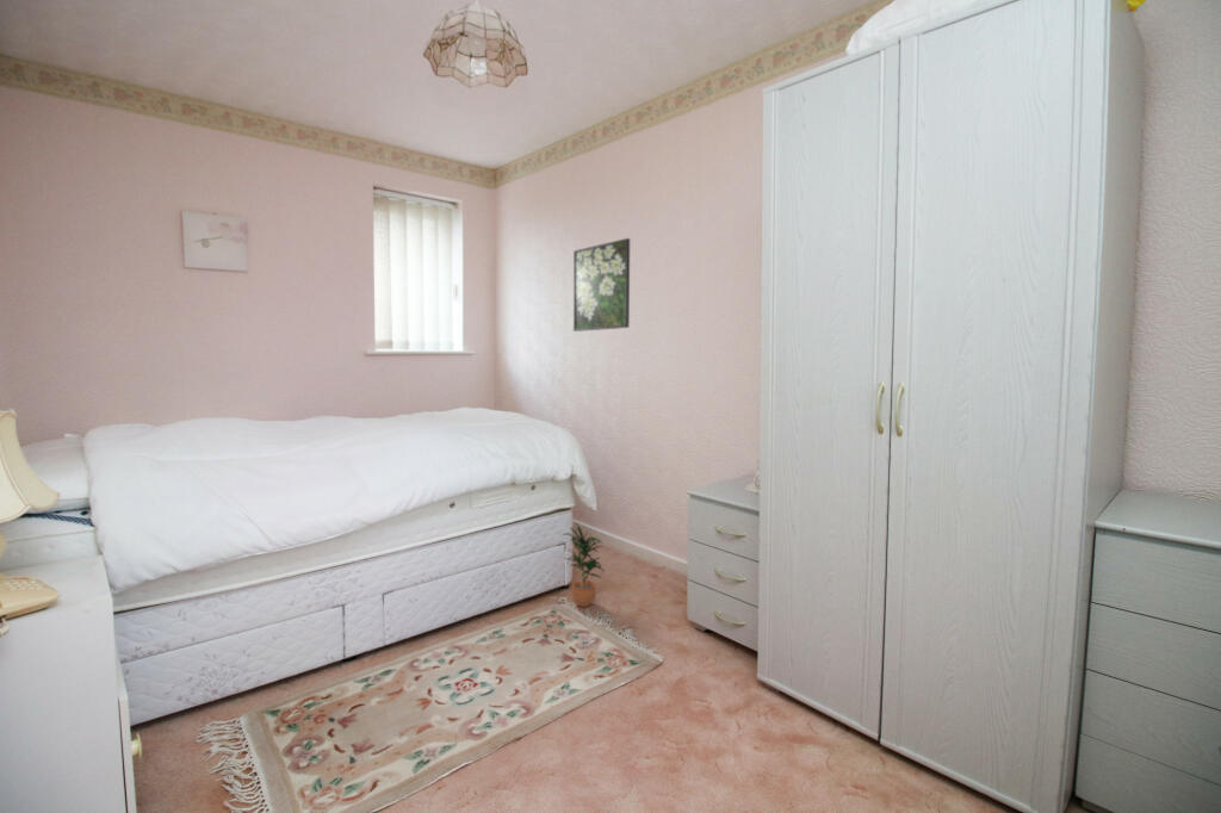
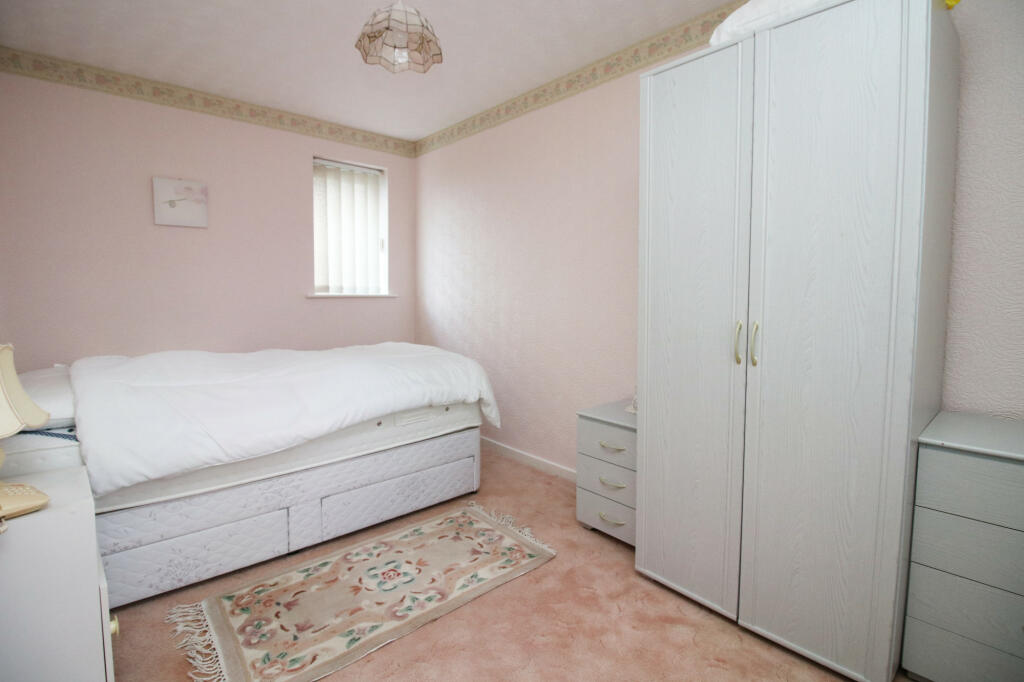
- potted plant (583, 563)
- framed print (600, 287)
